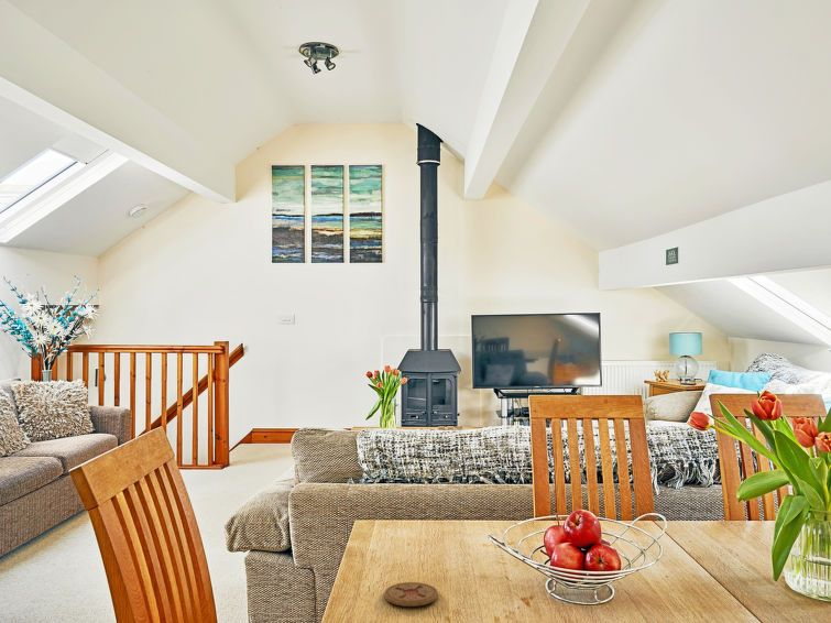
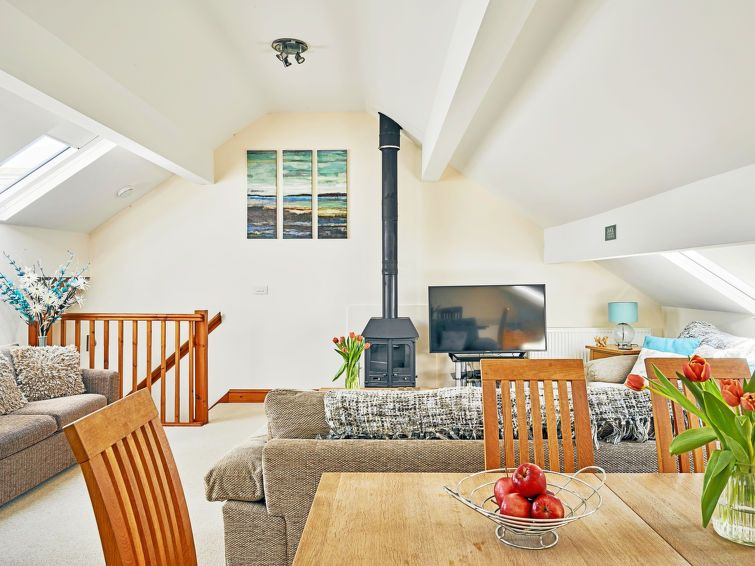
- coaster (411, 593)
